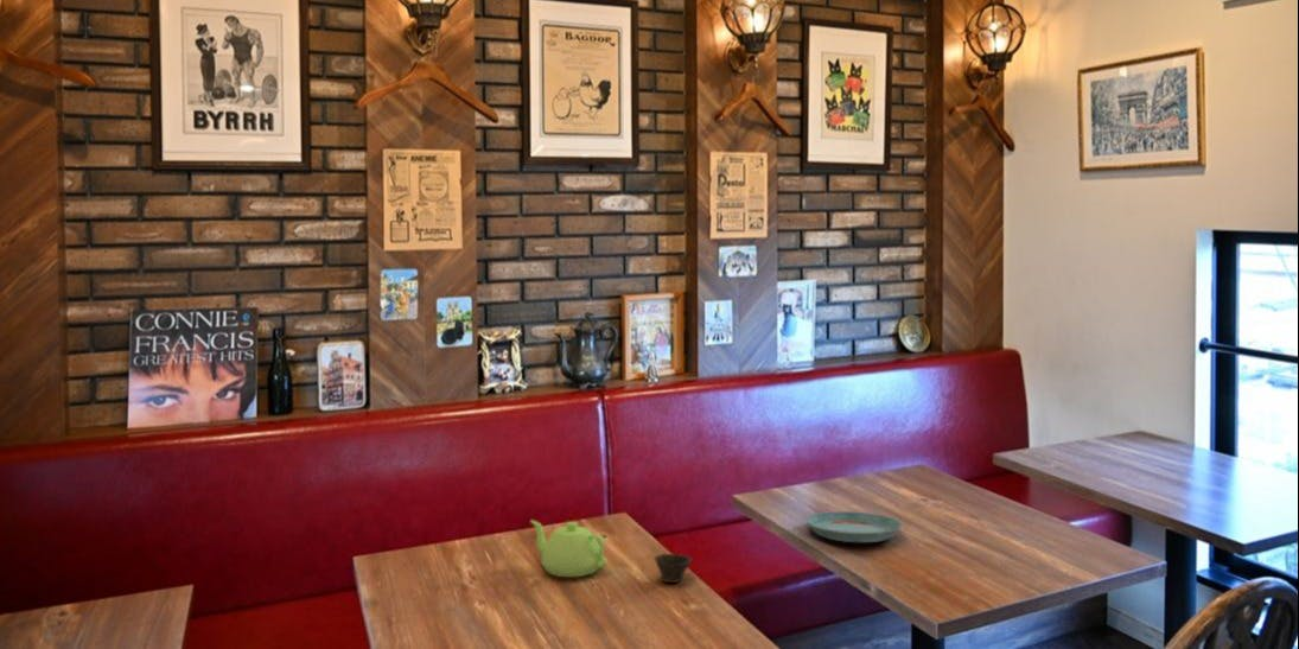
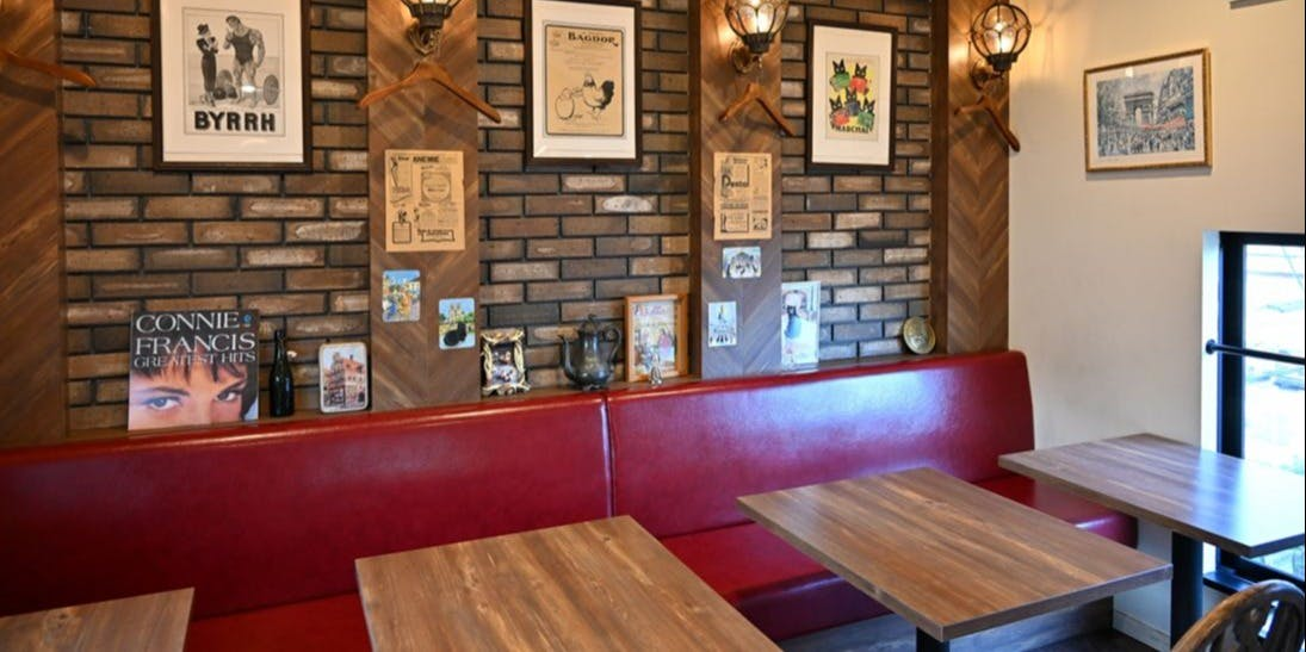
- cup (671, 567)
- saucer (853, 527)
- teapot (568, 546)
